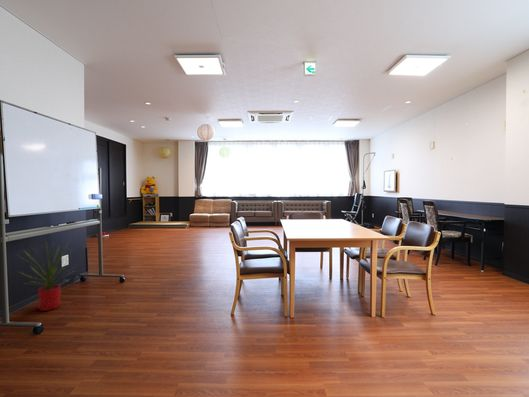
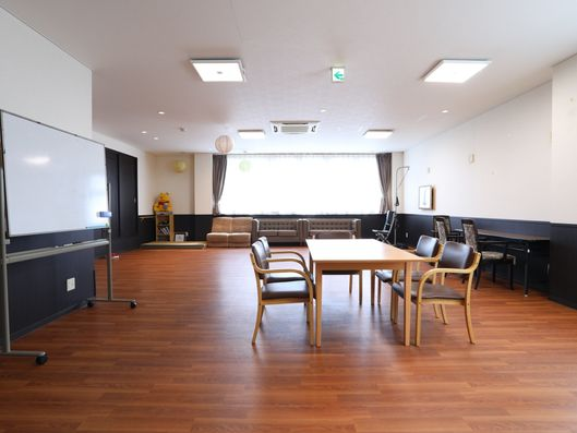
- house plant (47, 275)
